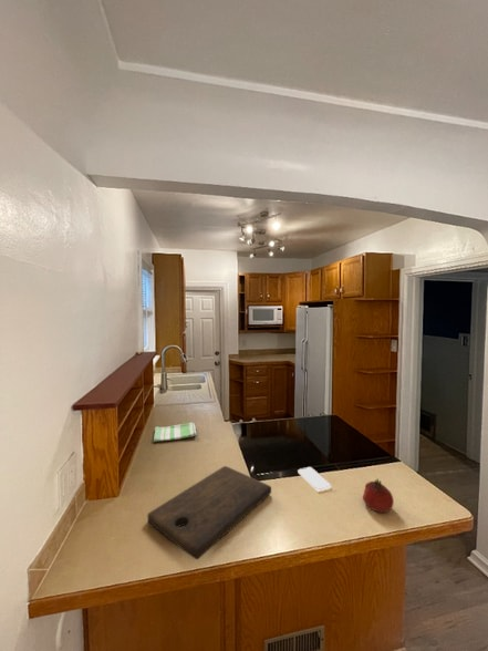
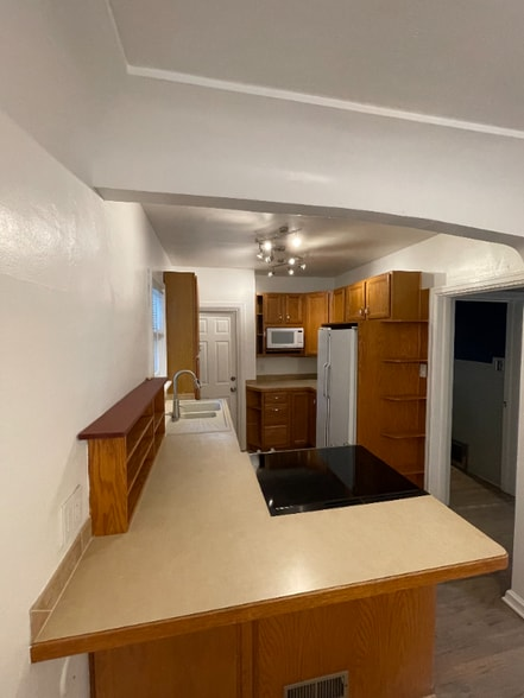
- cutting board (214, 502)
- fruit (376, 492)
- smartphone (313, 477)
- dish towel (175, 431)
